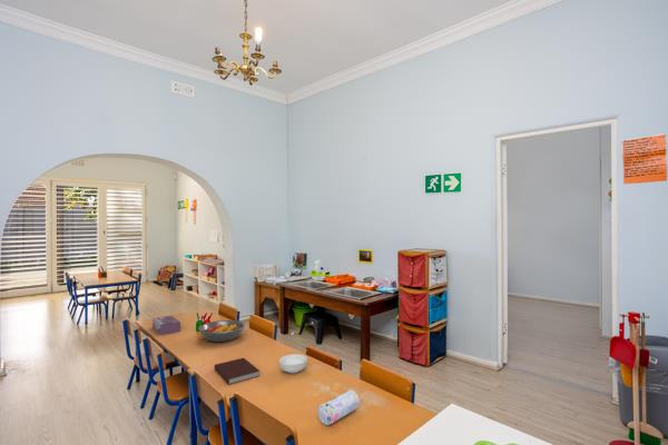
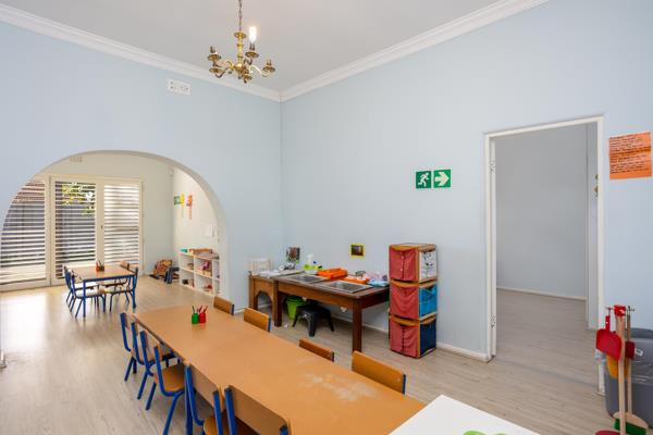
- pencil case (338, 406)
- fruit bowl (222, 330)
- cereal bowl (293, 364)
- notebook (236, 369)
- tissue box (166, 324)
